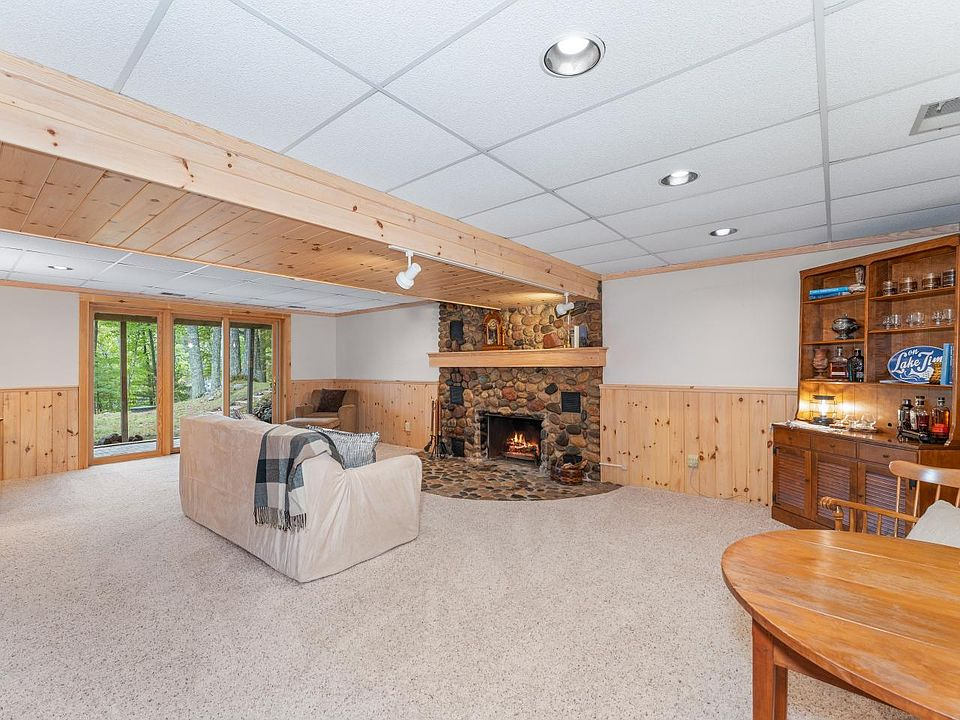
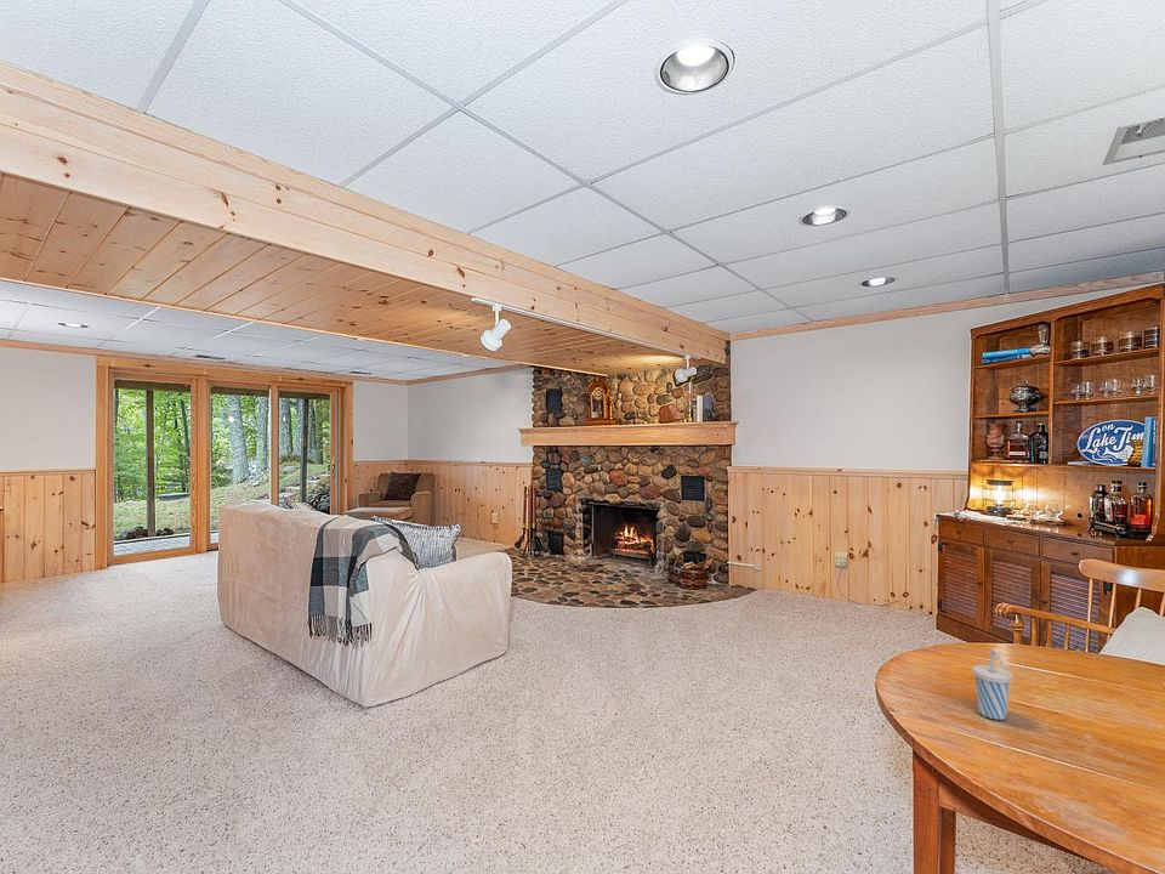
+ cup (993, 681)
